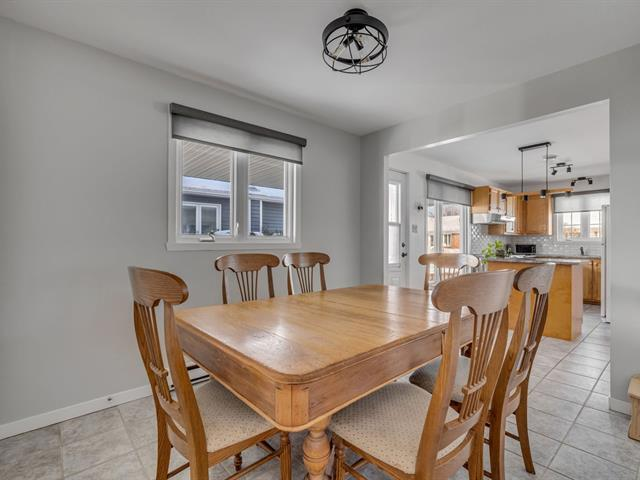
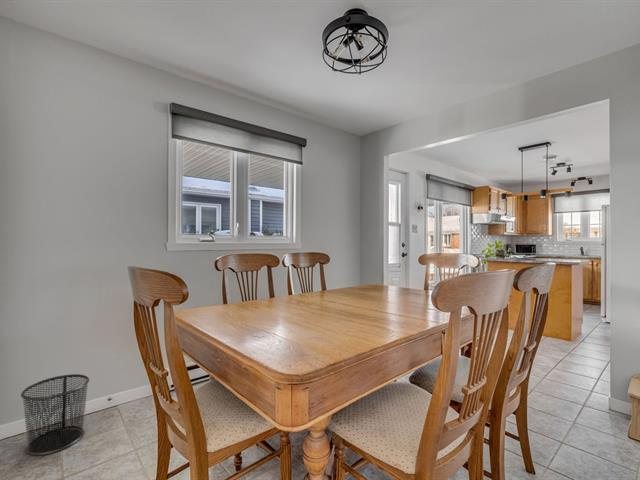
+ waste bin (56, 413)
